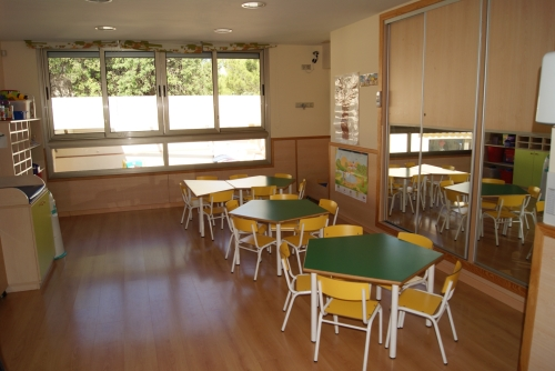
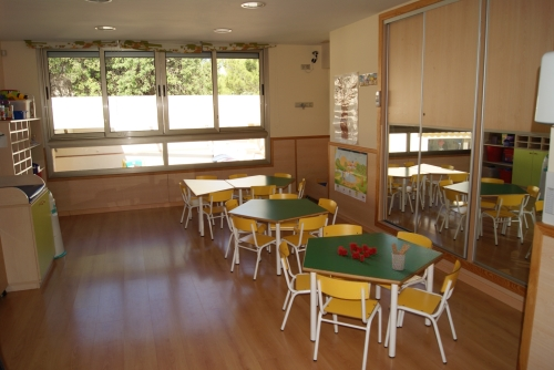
+ toy blocks (357, 251)
+ utensil holder (400, 256)
